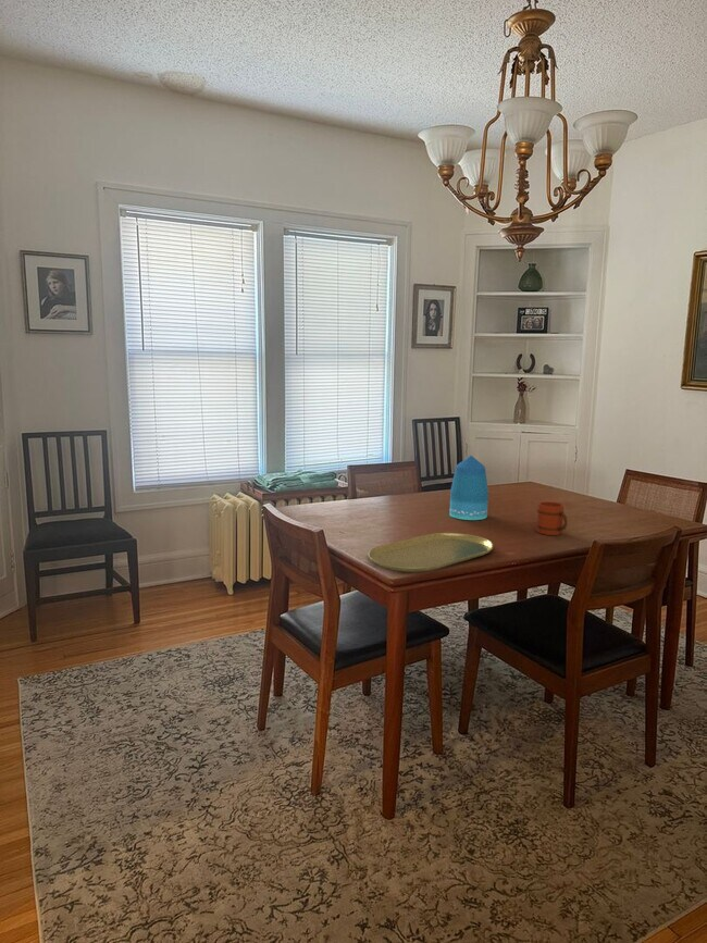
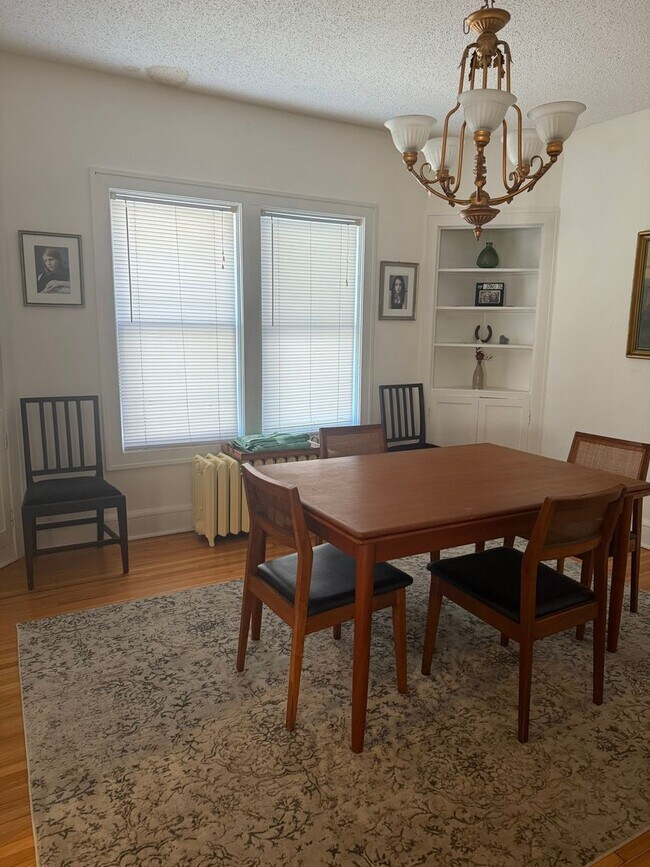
- vase (469, 485)
- mug (553, 519)
- placemat (432, 551)
